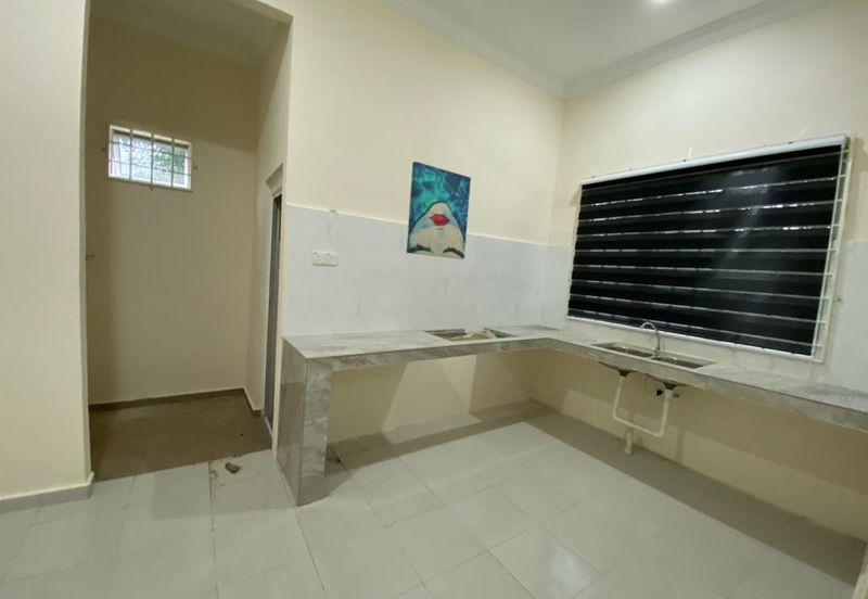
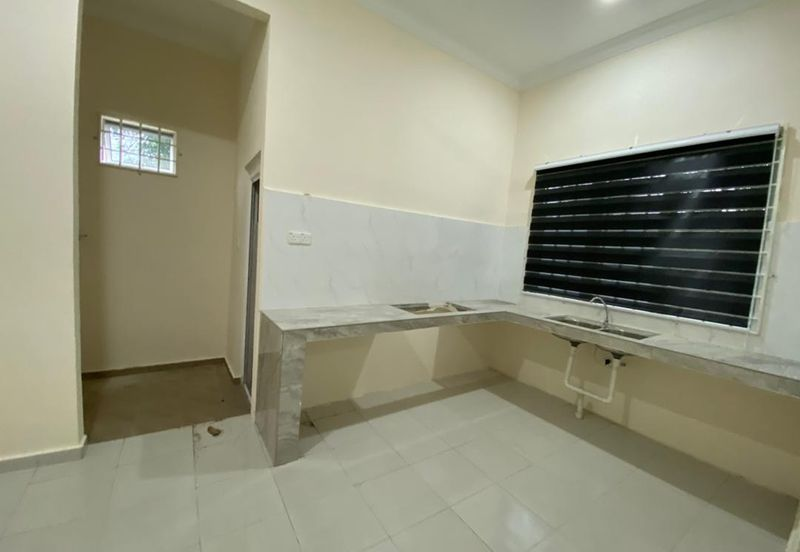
- wall art (439, 213)
